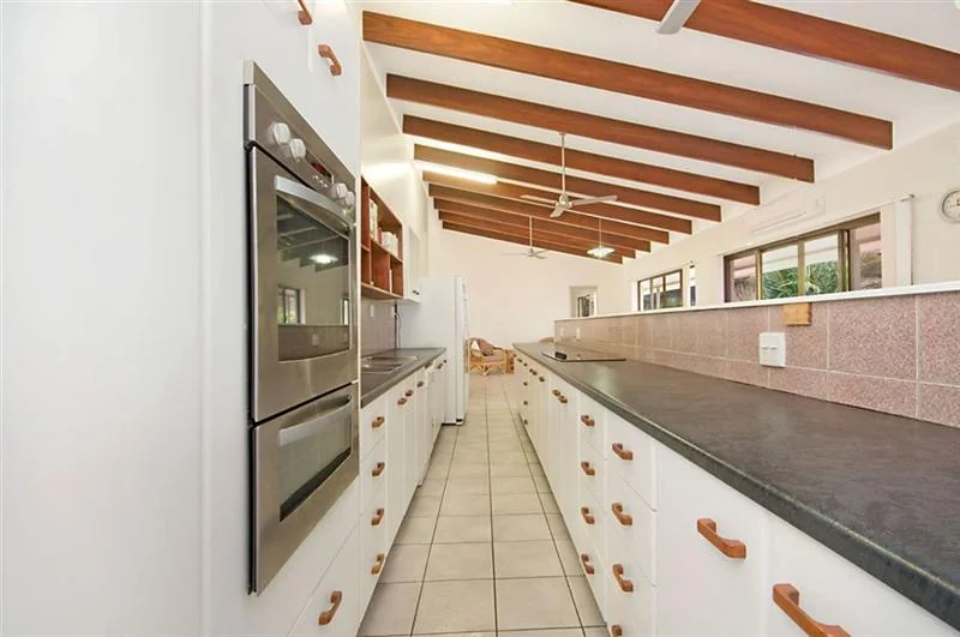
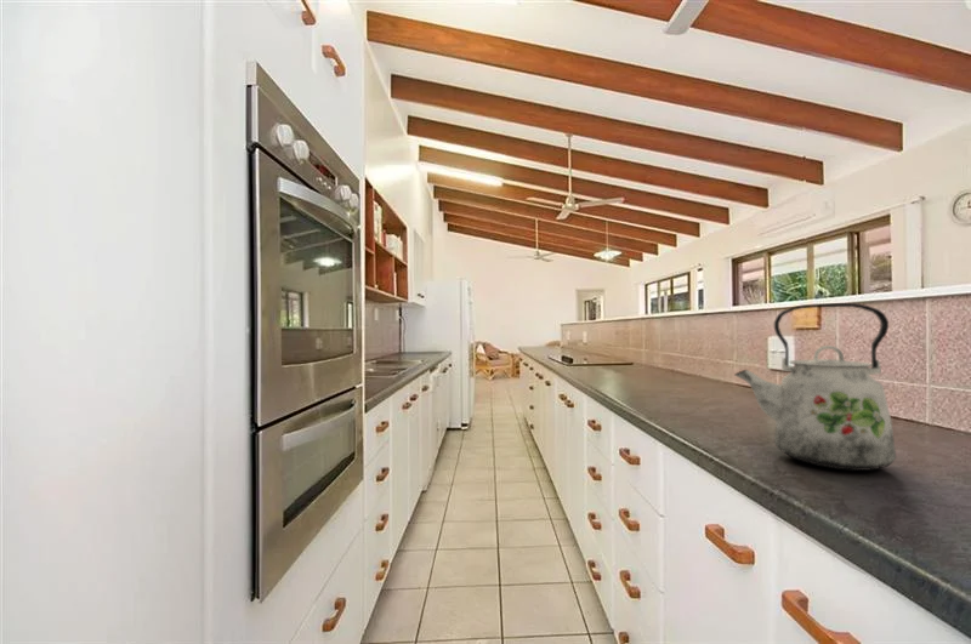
+ kettle (807, 381)
